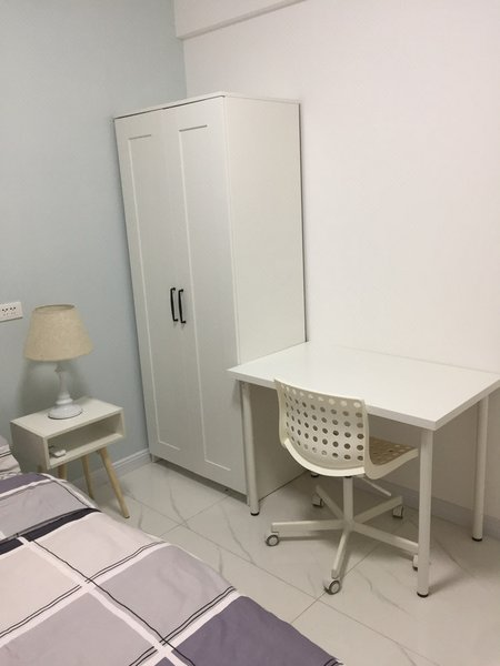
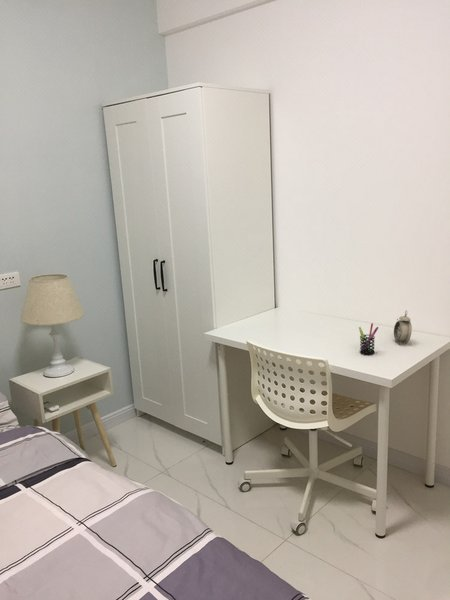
+ pen holder (366, 338)
+ alarm clock (402, 326)
